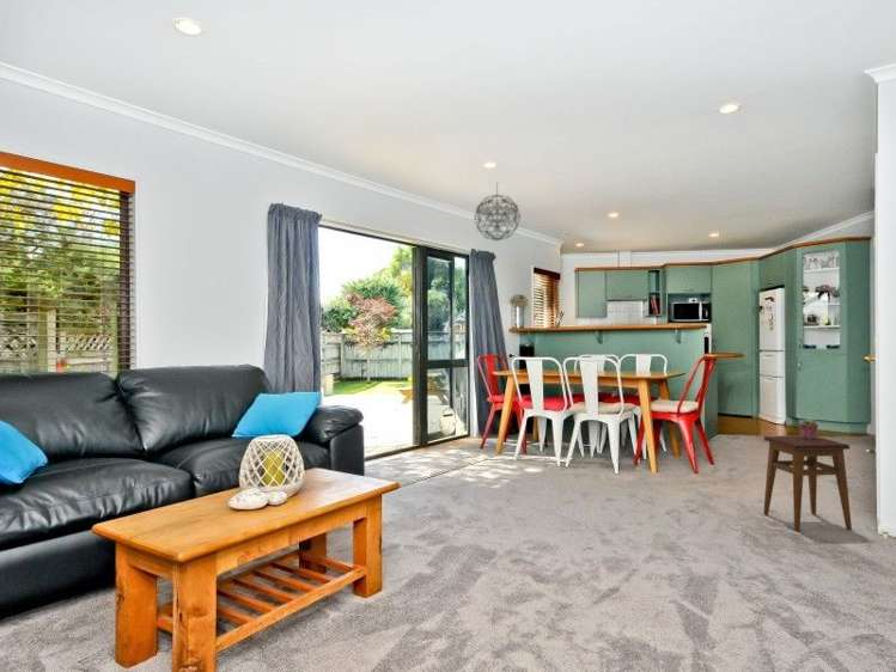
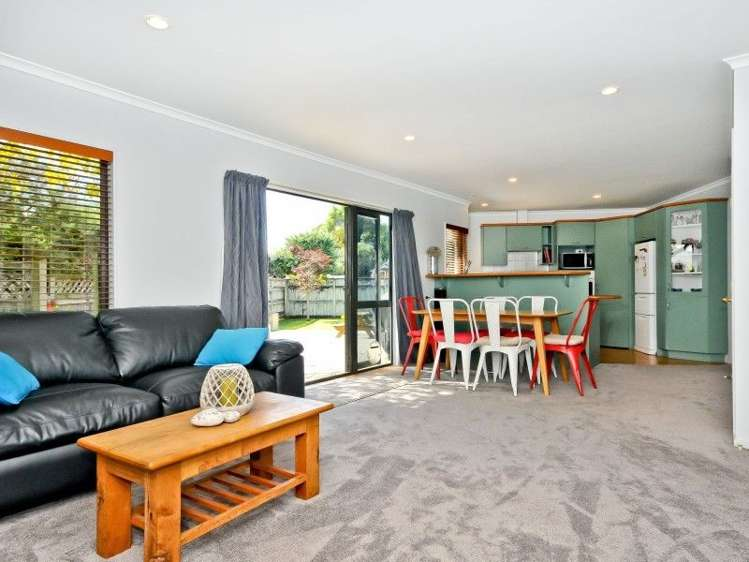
- potted succulent (807, 427)
- pendant light (496, 210)
- stool (801, 481)
